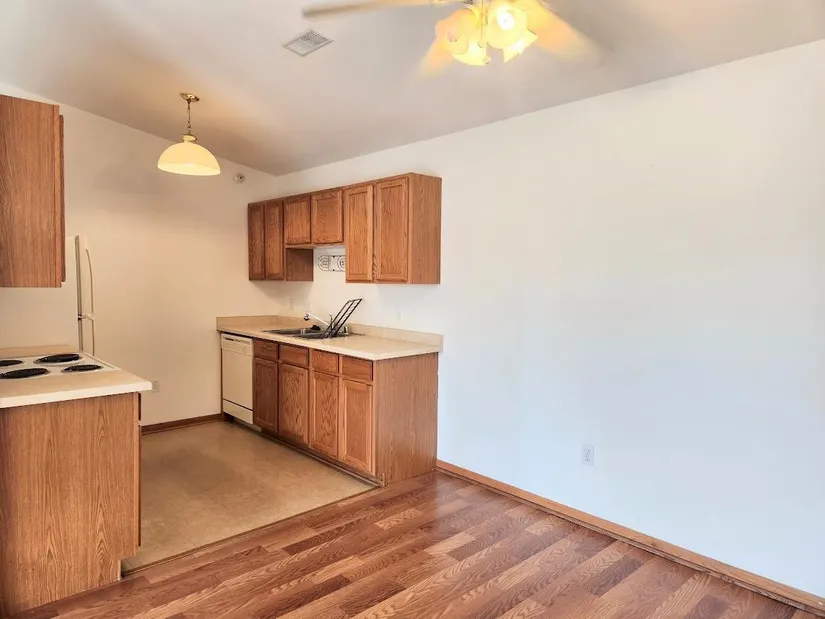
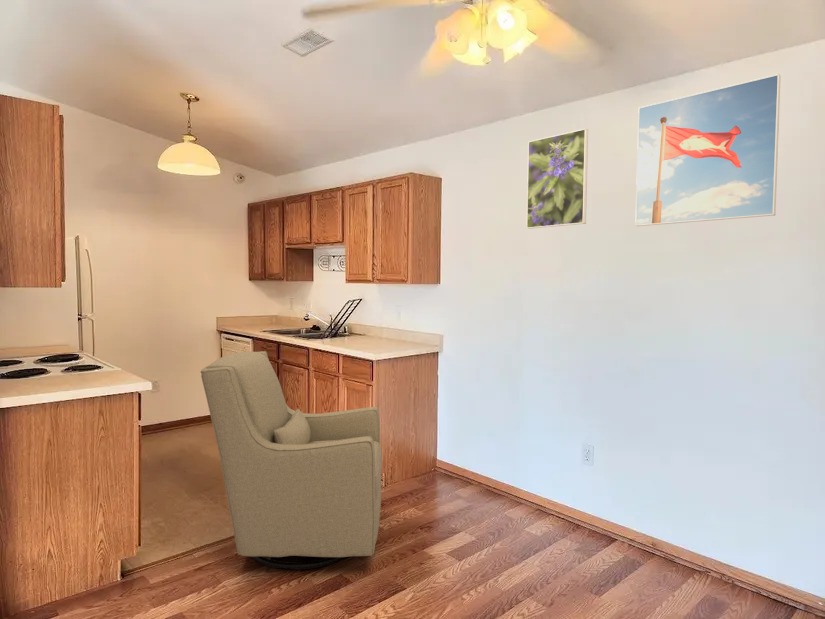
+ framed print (701, 157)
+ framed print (556, 181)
+ chair (298, 448)
